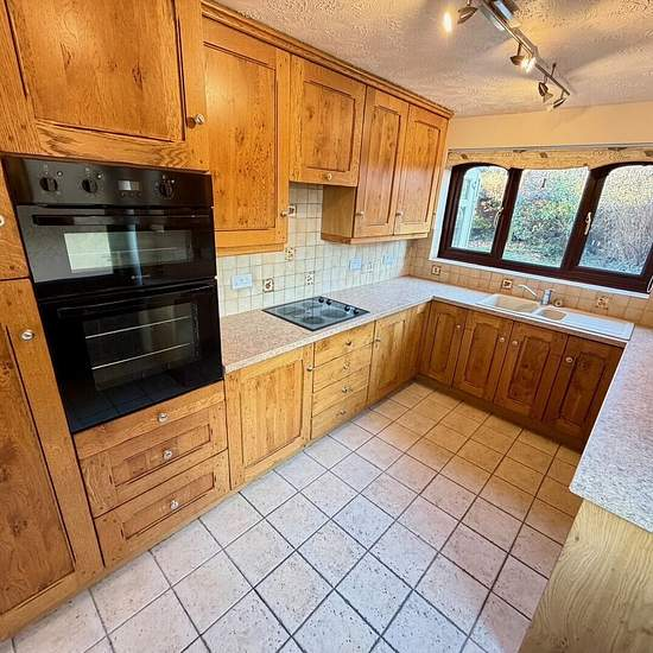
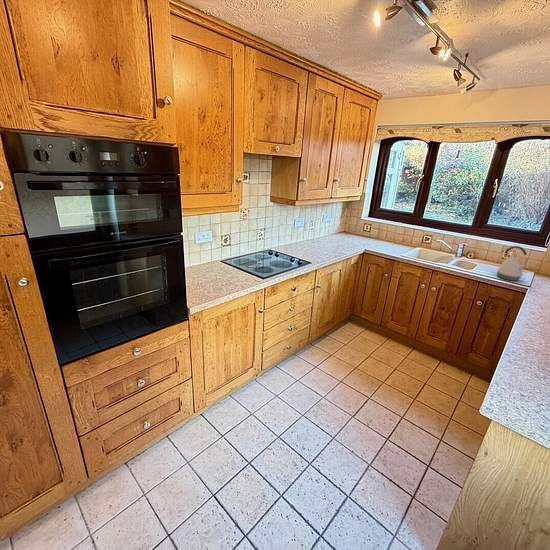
+ kettle (513, 262)
